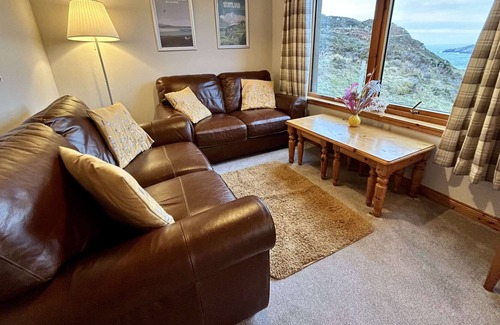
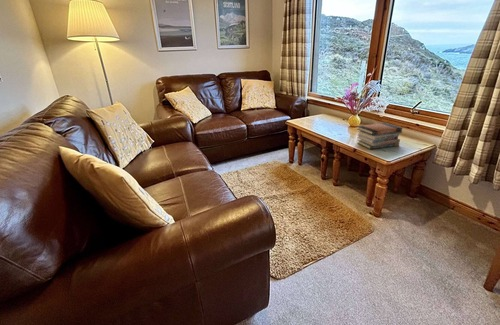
+ book stack (378, 135)
